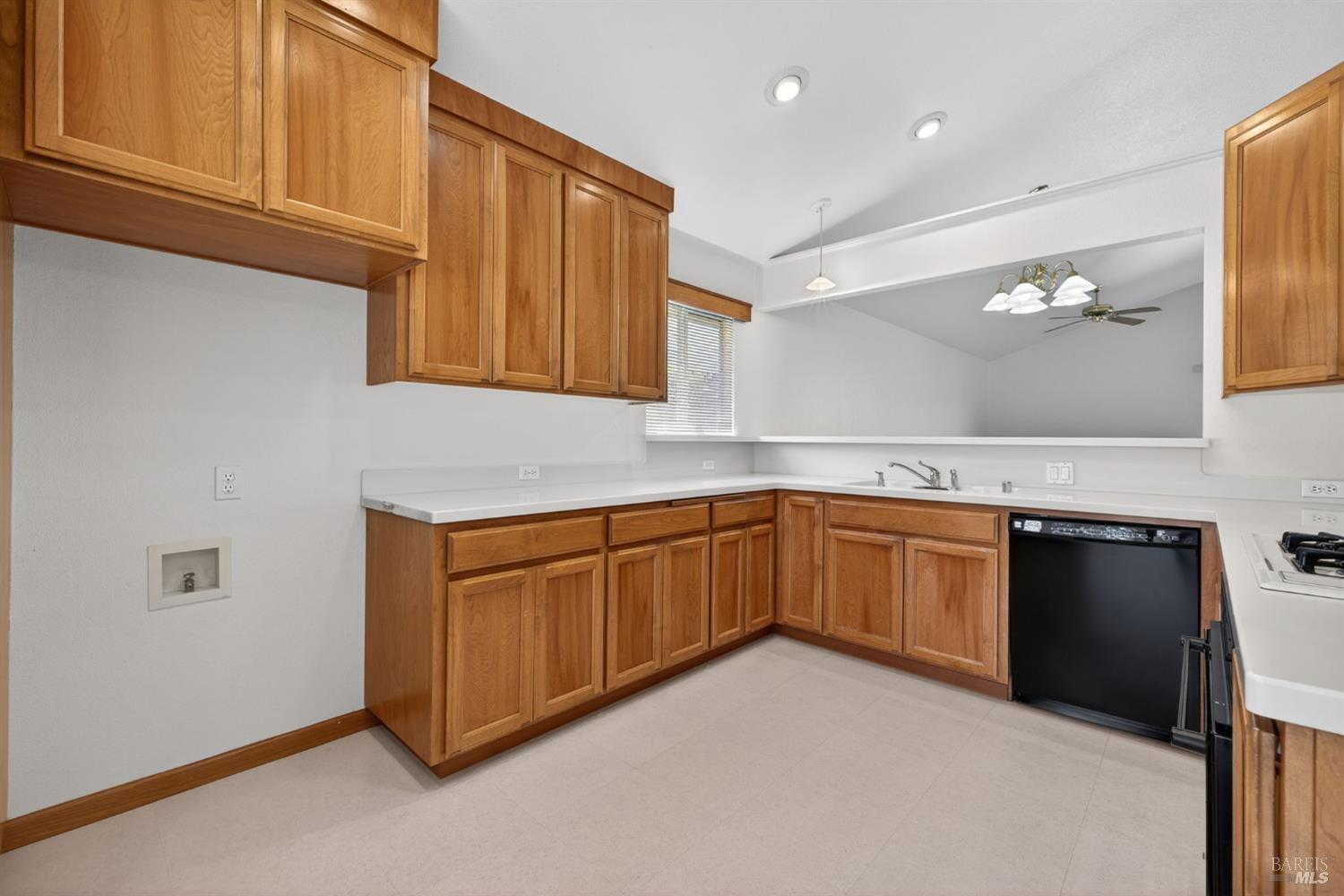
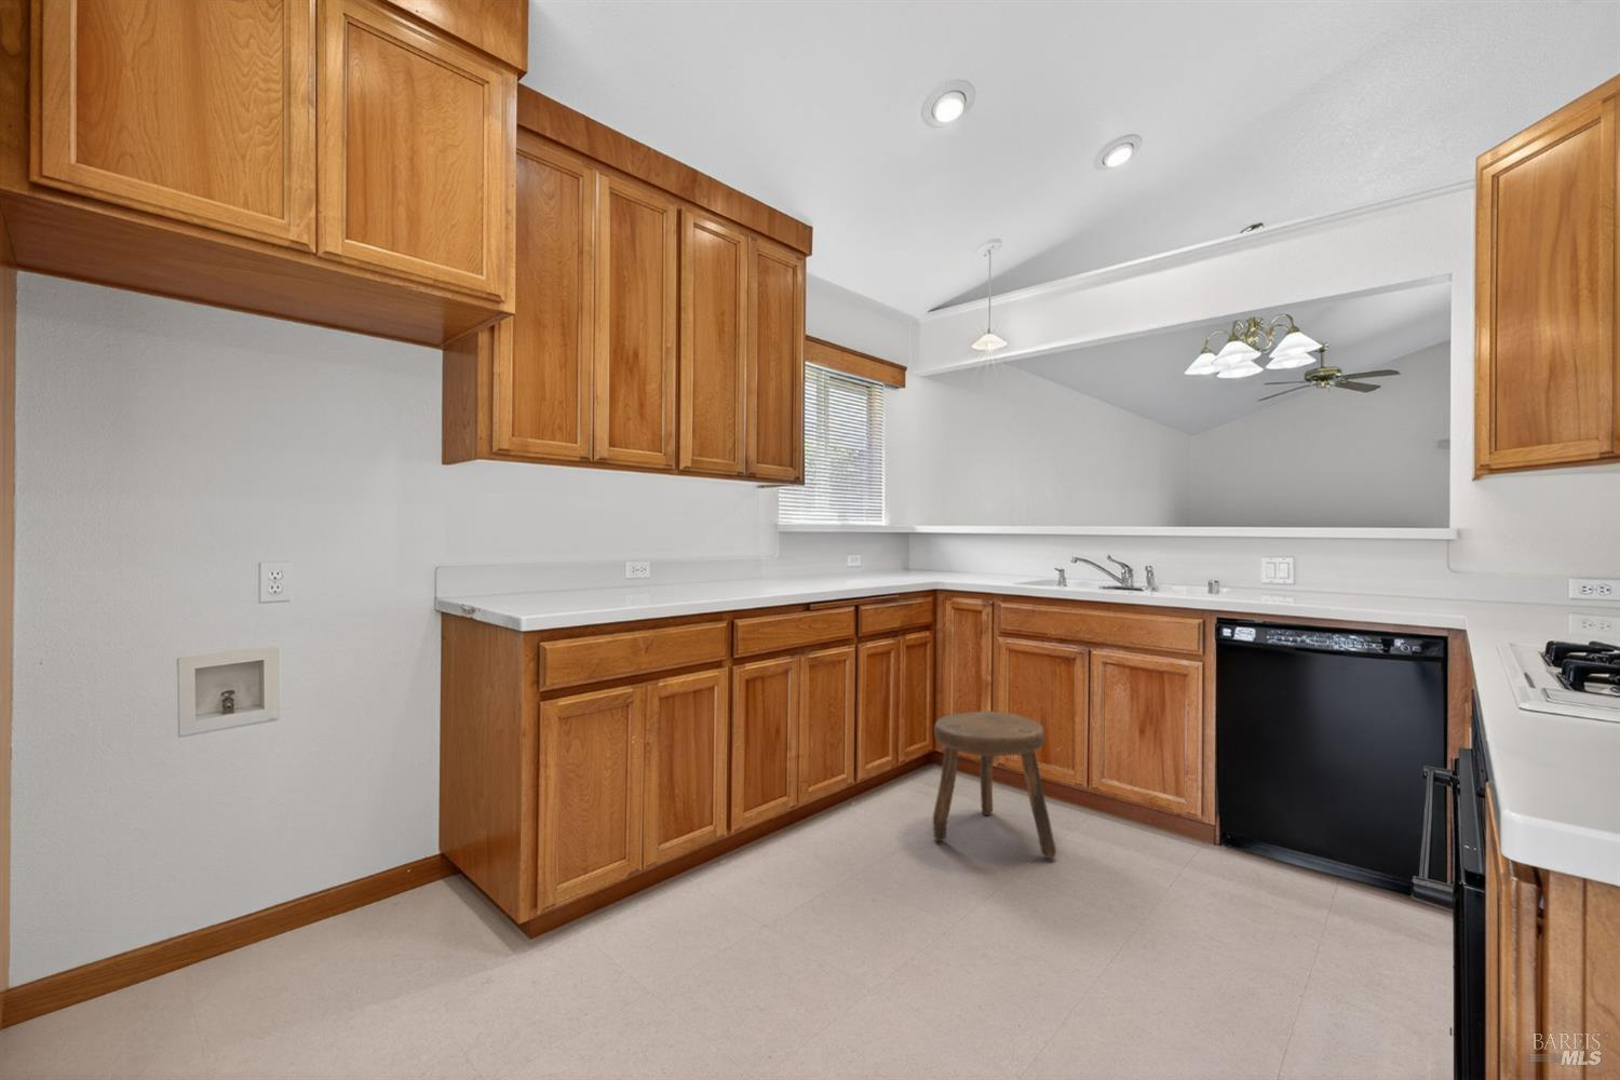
+ stool (992, 781)
